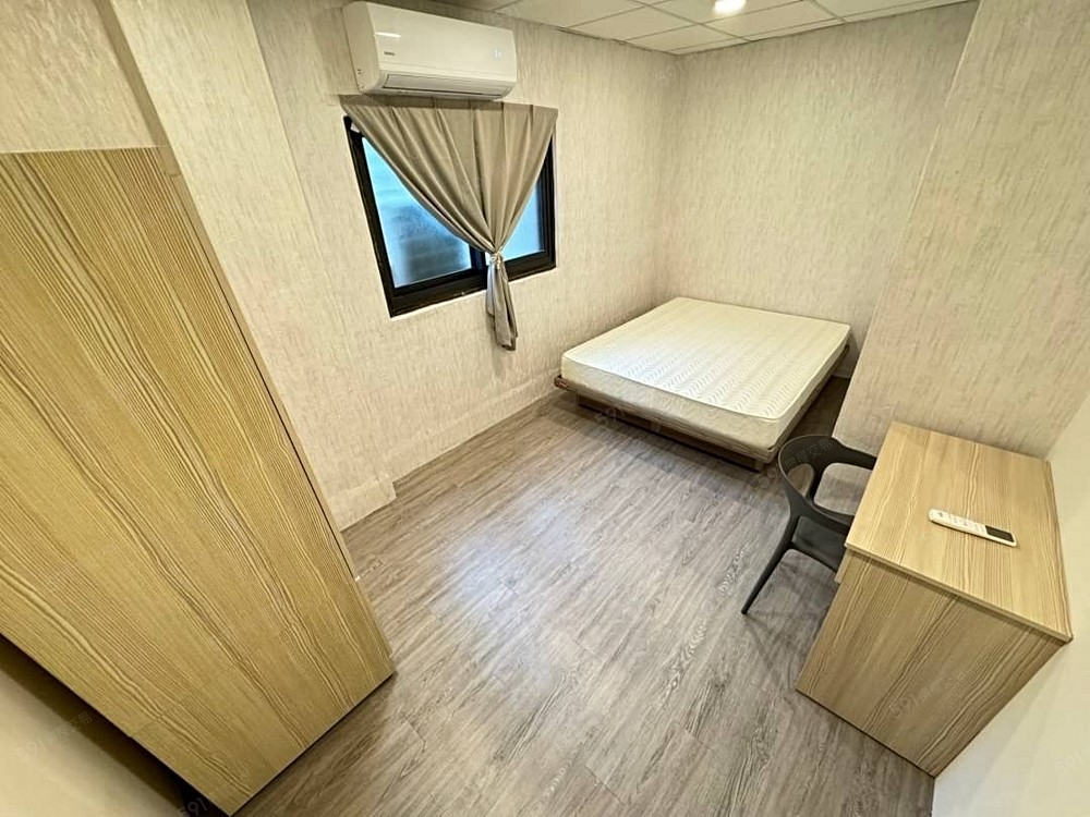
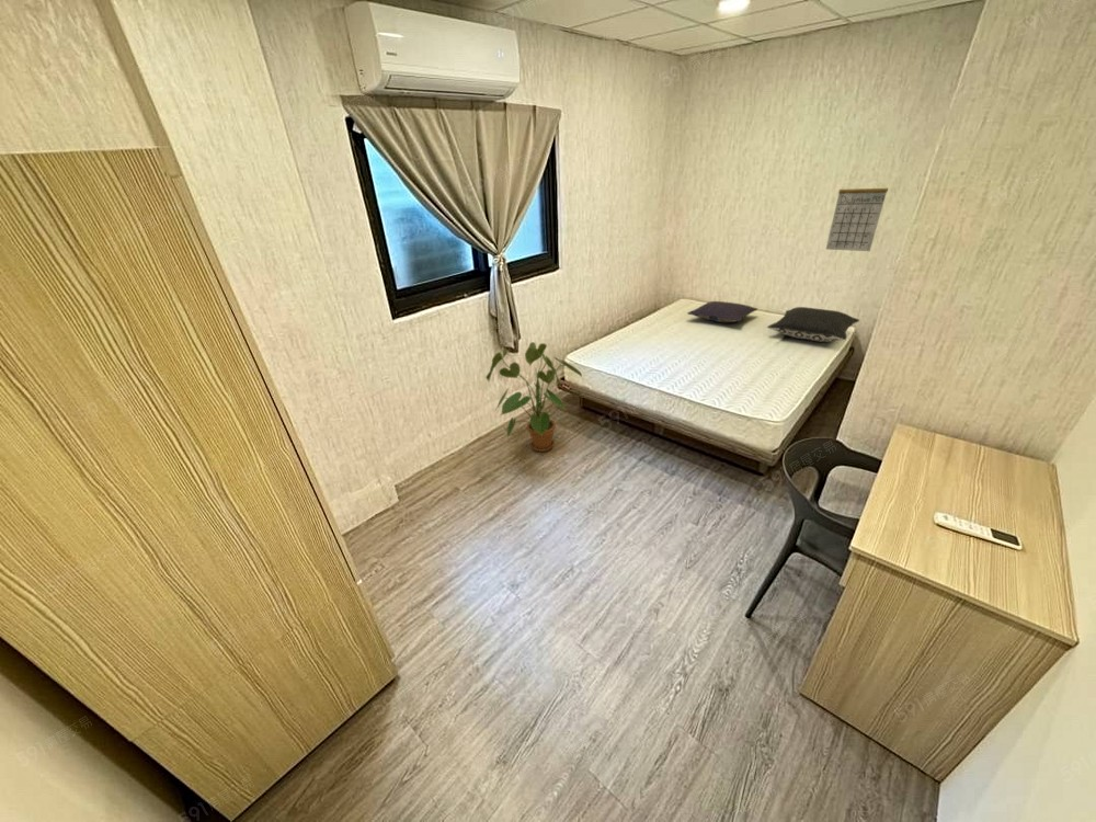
+ pillow (812, 323)
+ pillow (722, 311)
+ calendar (856, 213)
+ house plant (535, 396)
